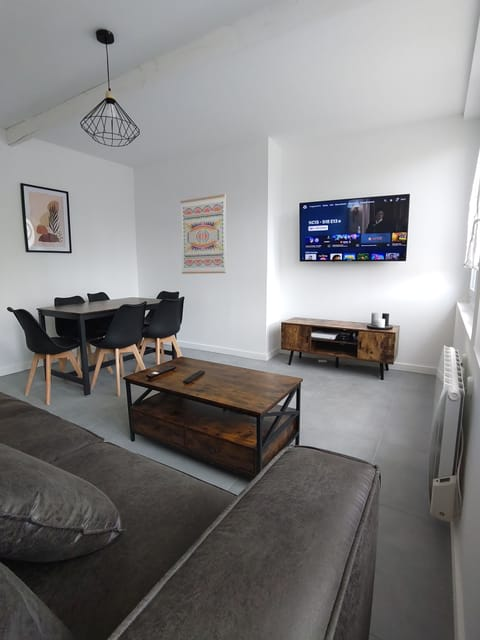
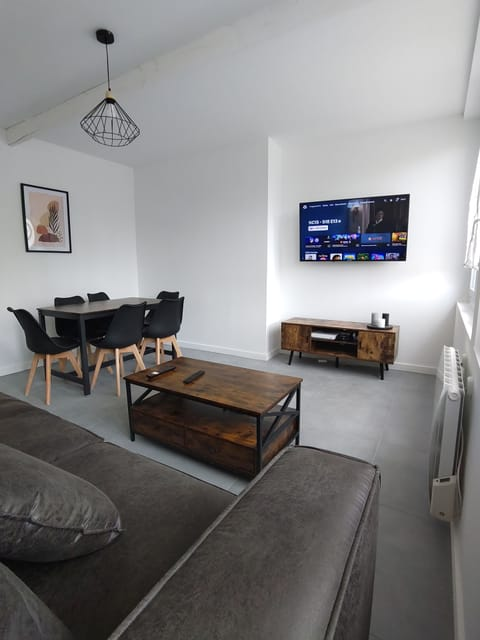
- wall art (202, 236)
